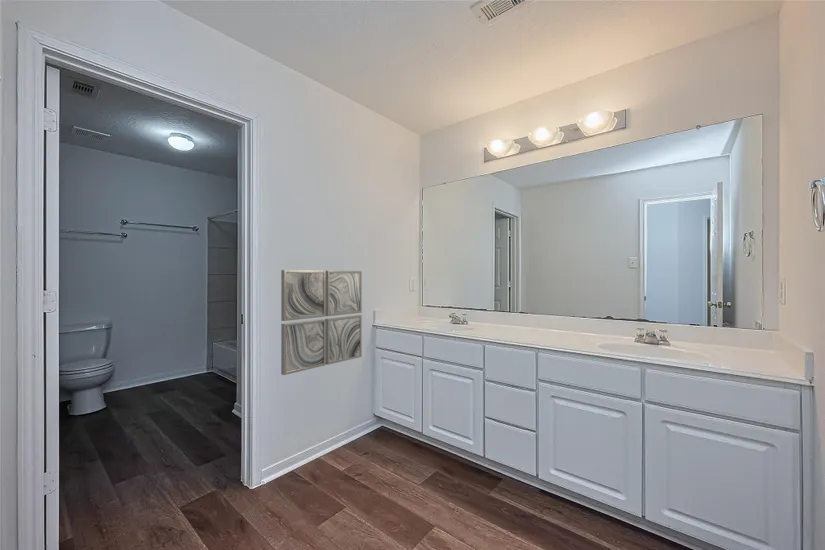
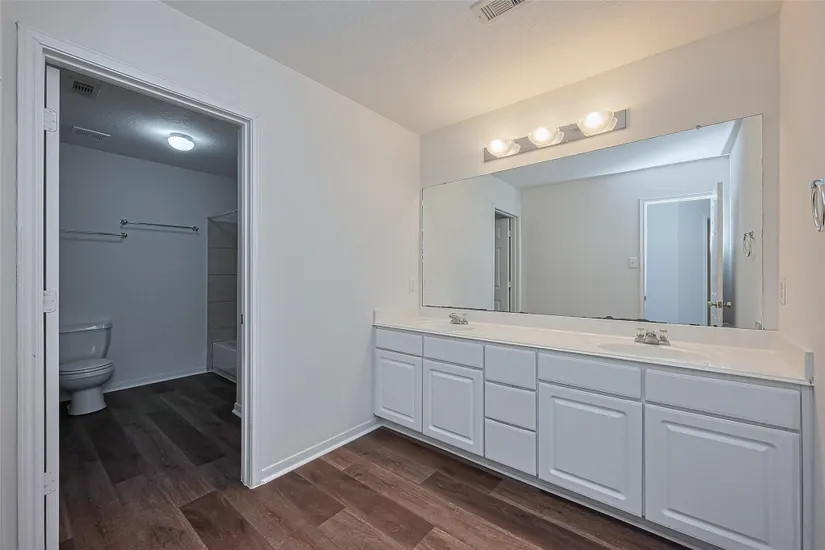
- wall art (325, 316)
